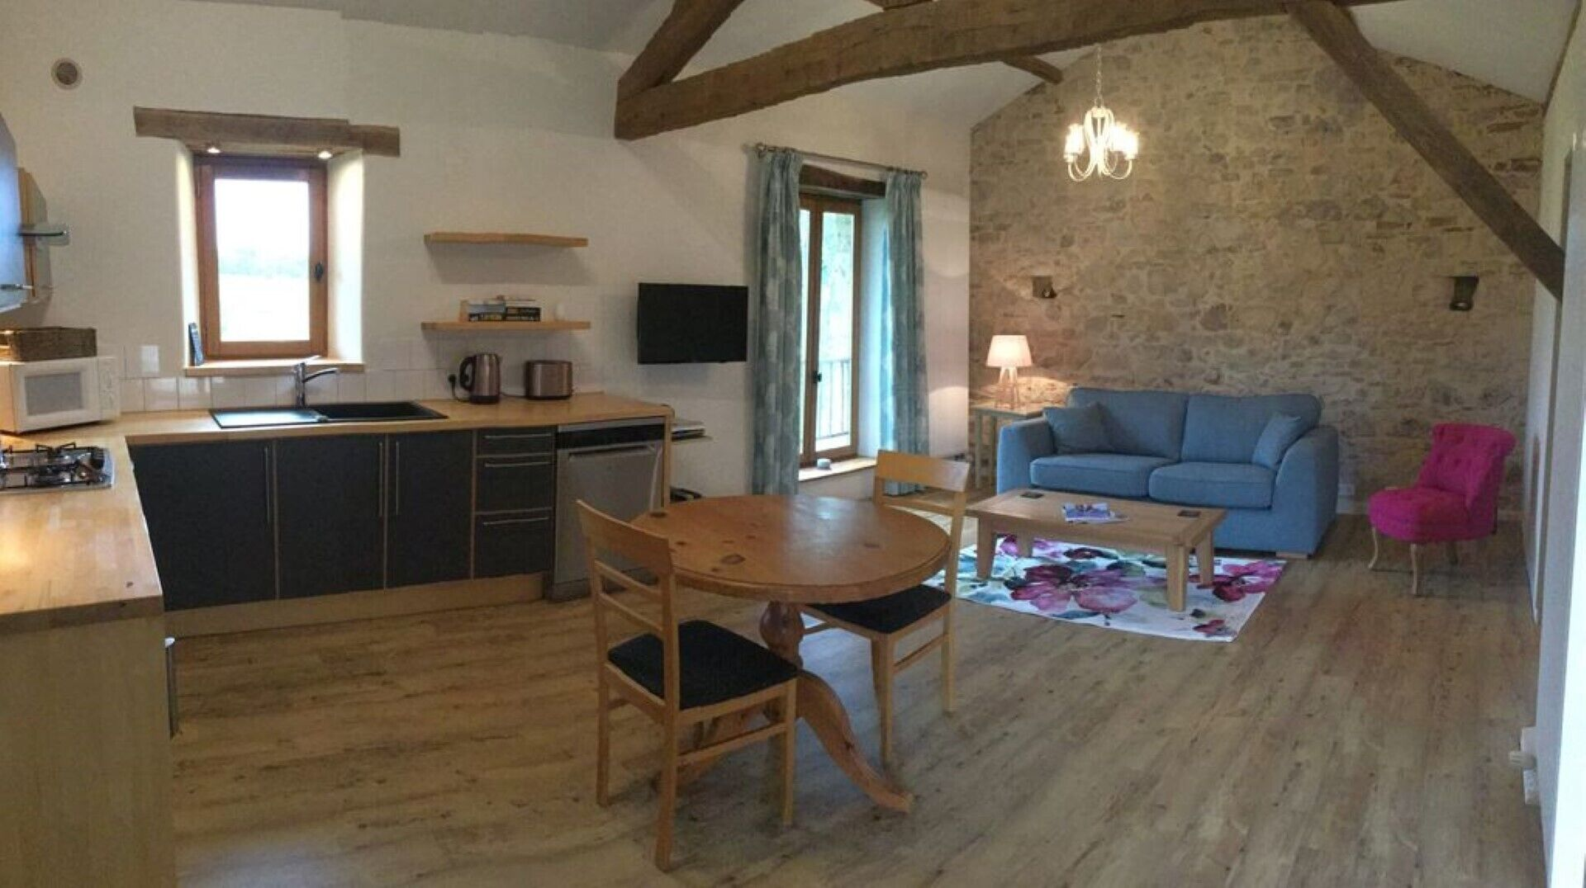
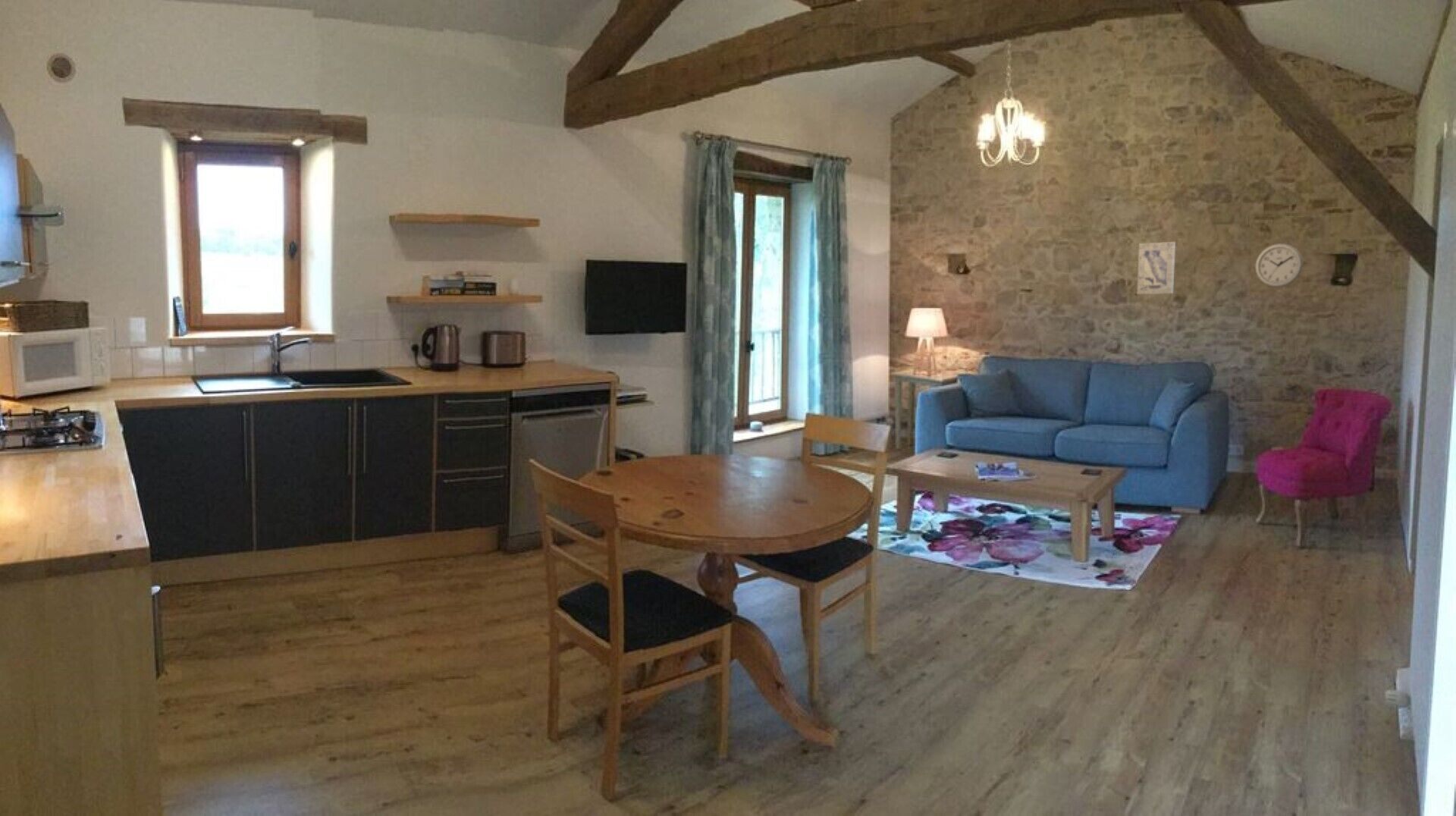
+ wall clock (1278, 265)
+ wall art (1156, 268)
